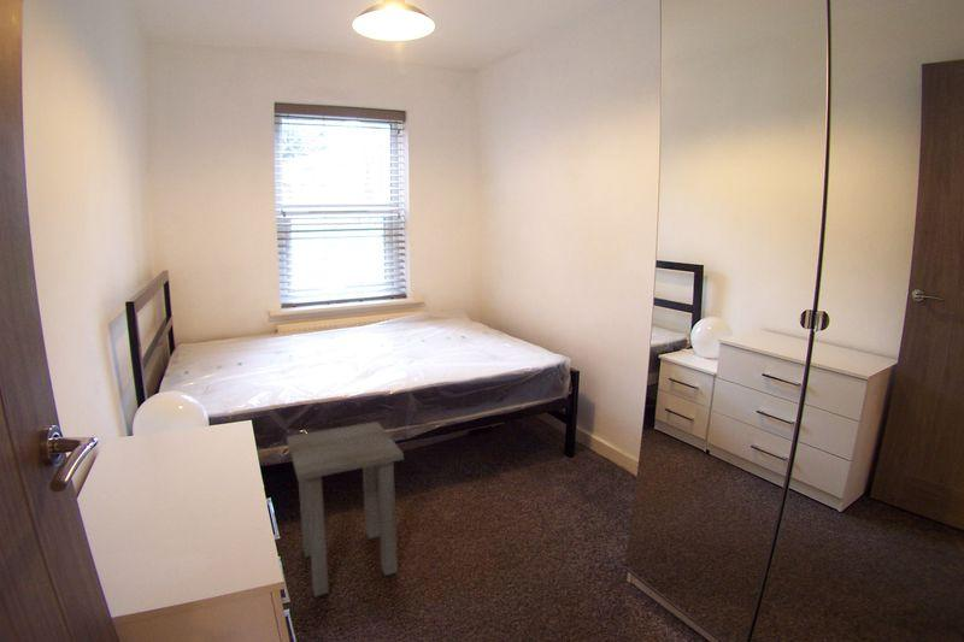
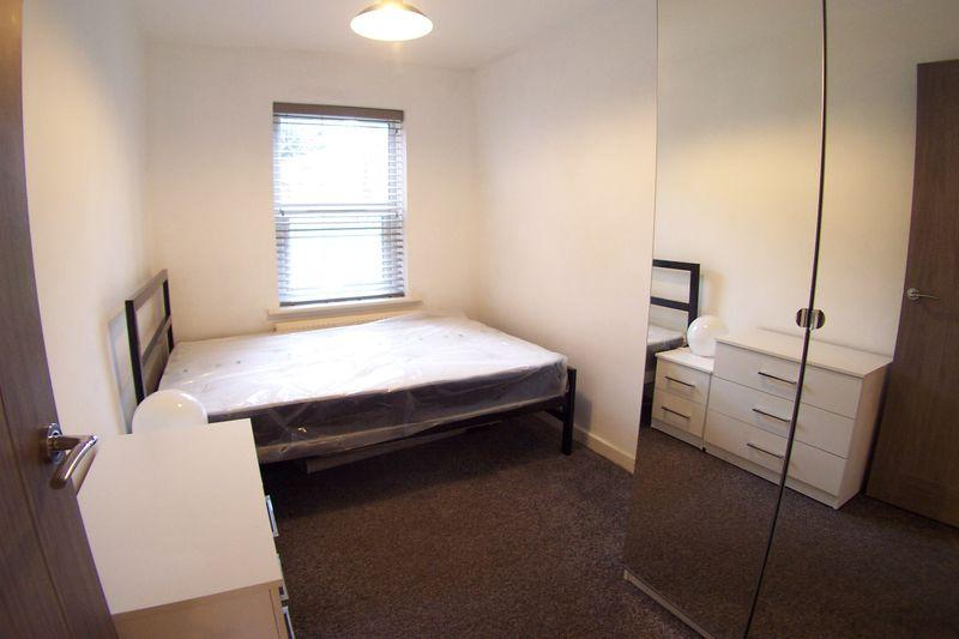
- side table (364, 503)
